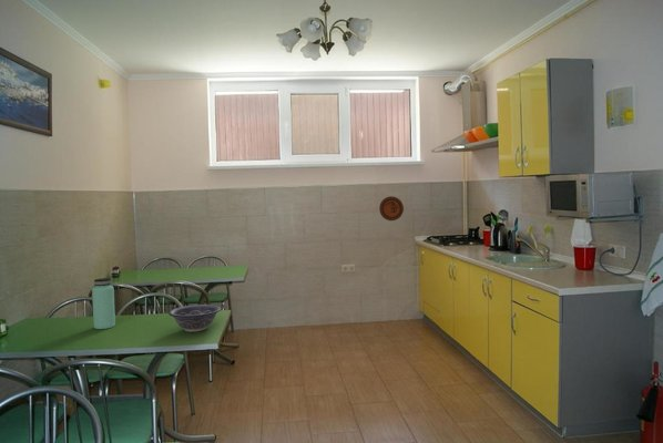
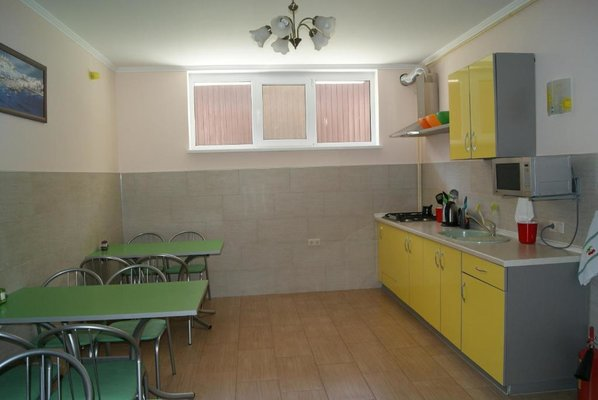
- decorative plate (391, 208)
- bottle (103, 302)
- decorative bowl (195, 319)
